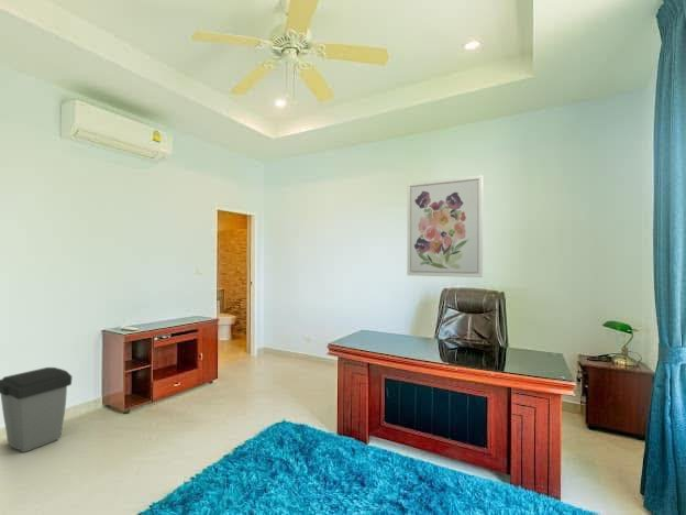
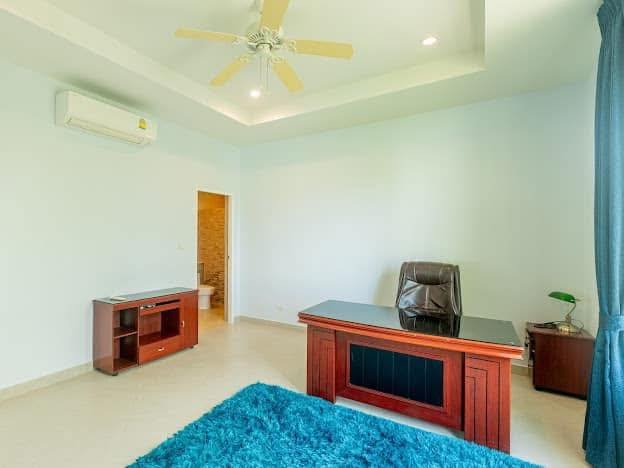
- wall art (443, 228)
- trash can (33, 407)
